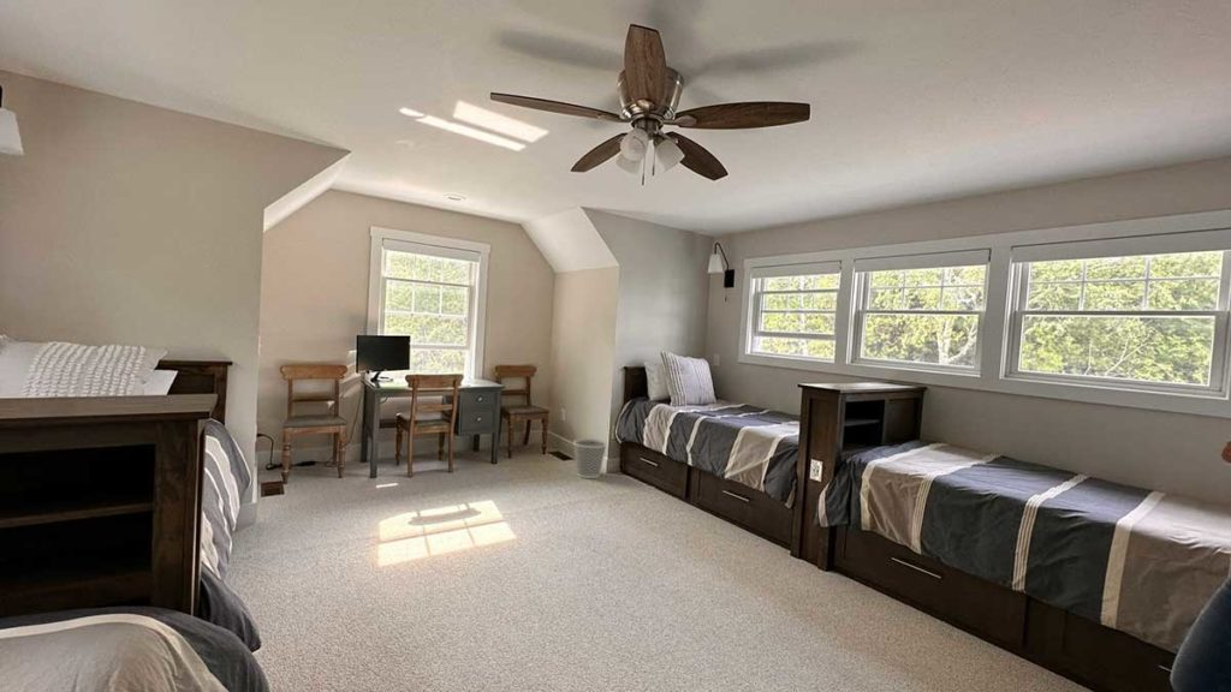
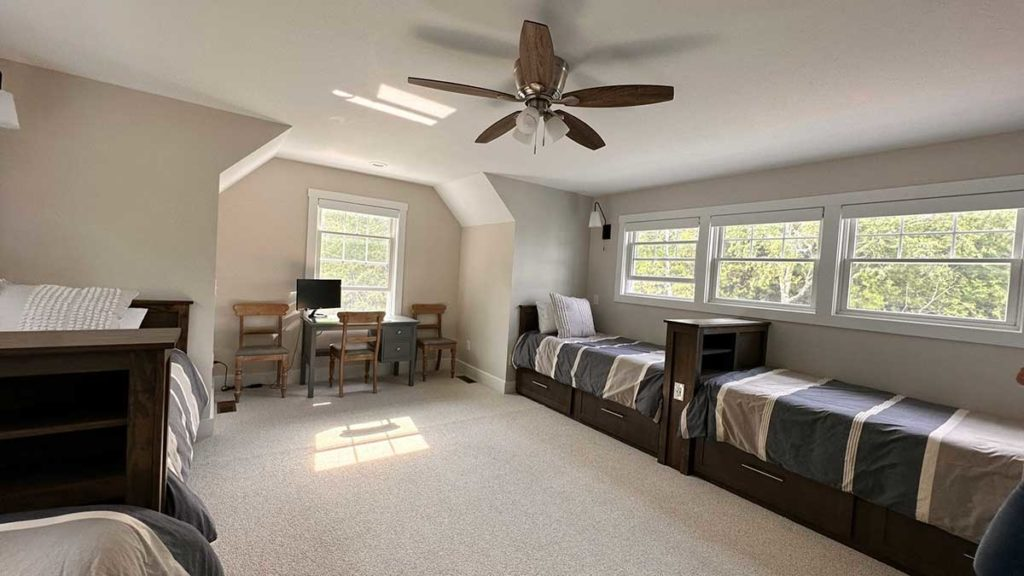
- wastebasket (589, 458)
